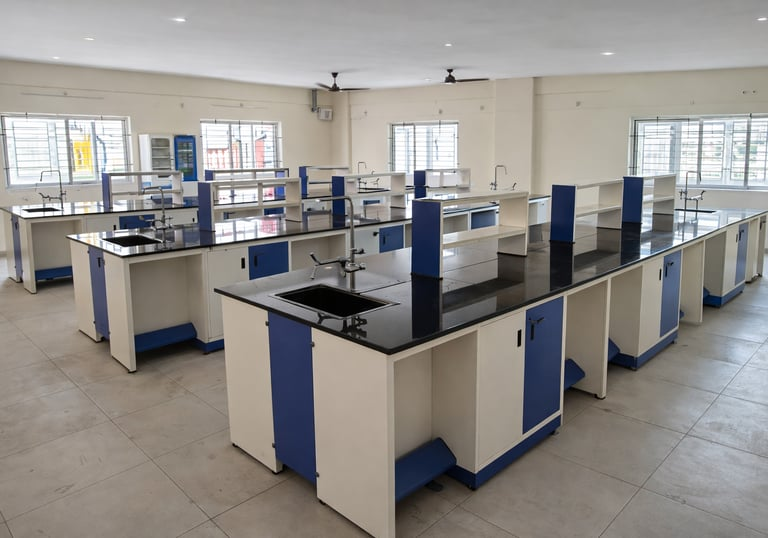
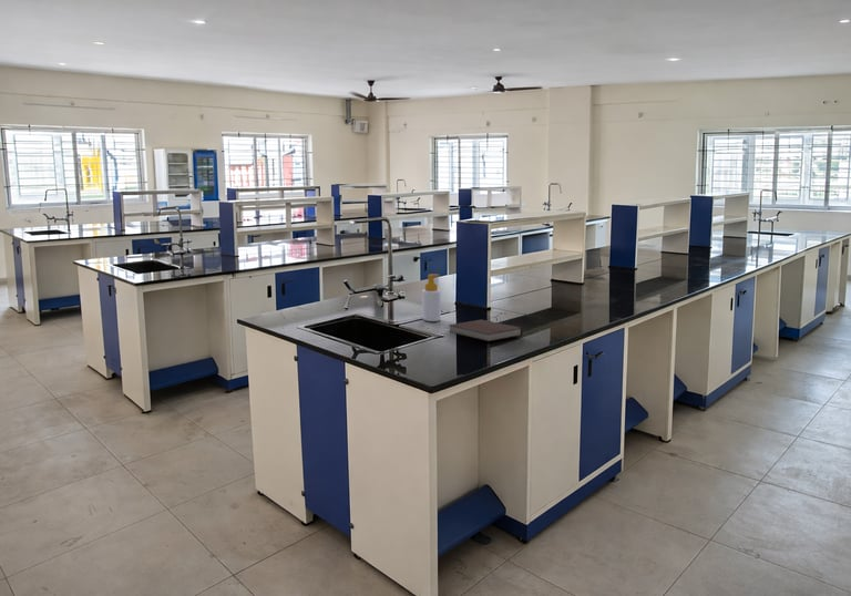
+ soap bottle (431, 297)
+ notebook (484, 329)
